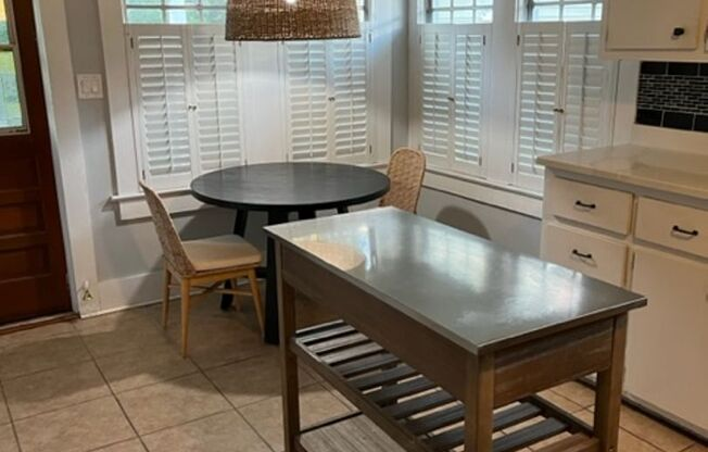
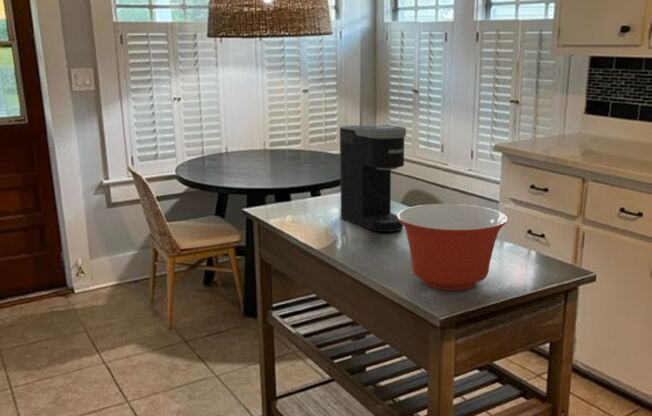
+ mixing bowl (450, 248)
+ coffee maker (371, 174)
